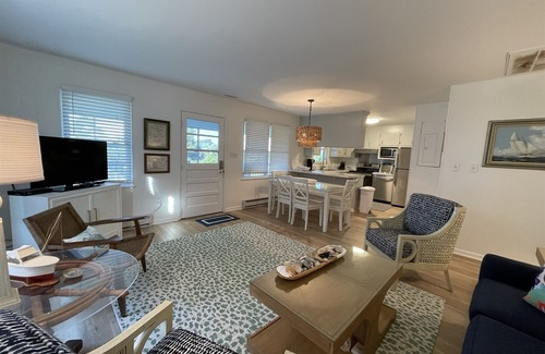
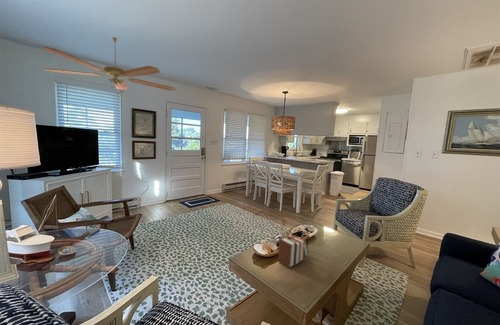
+ ceiling fan (115, 63)
+ books (295, 248)
